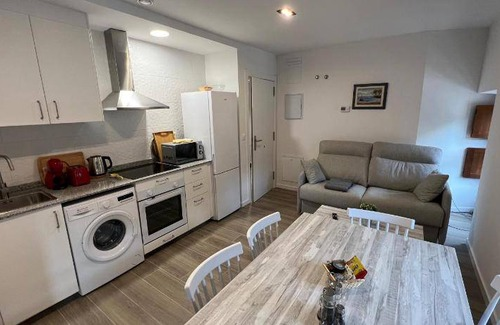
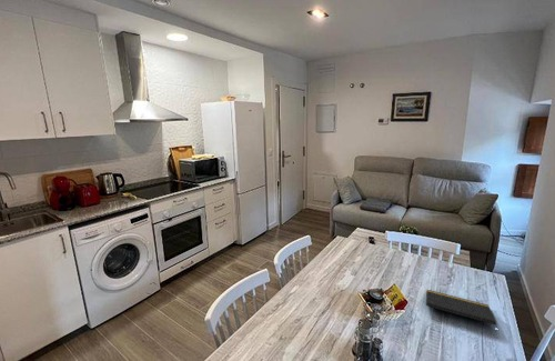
+ notepad (457, 304)
